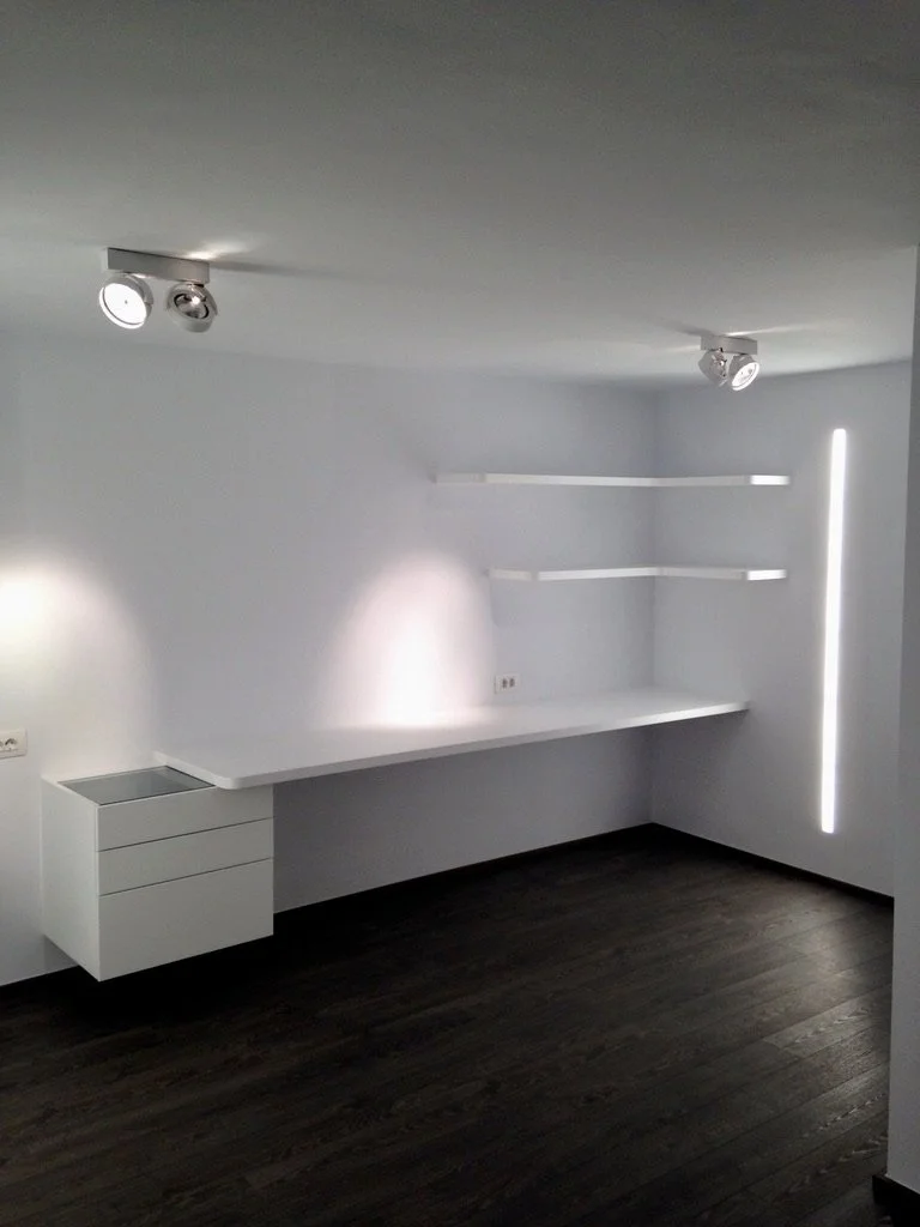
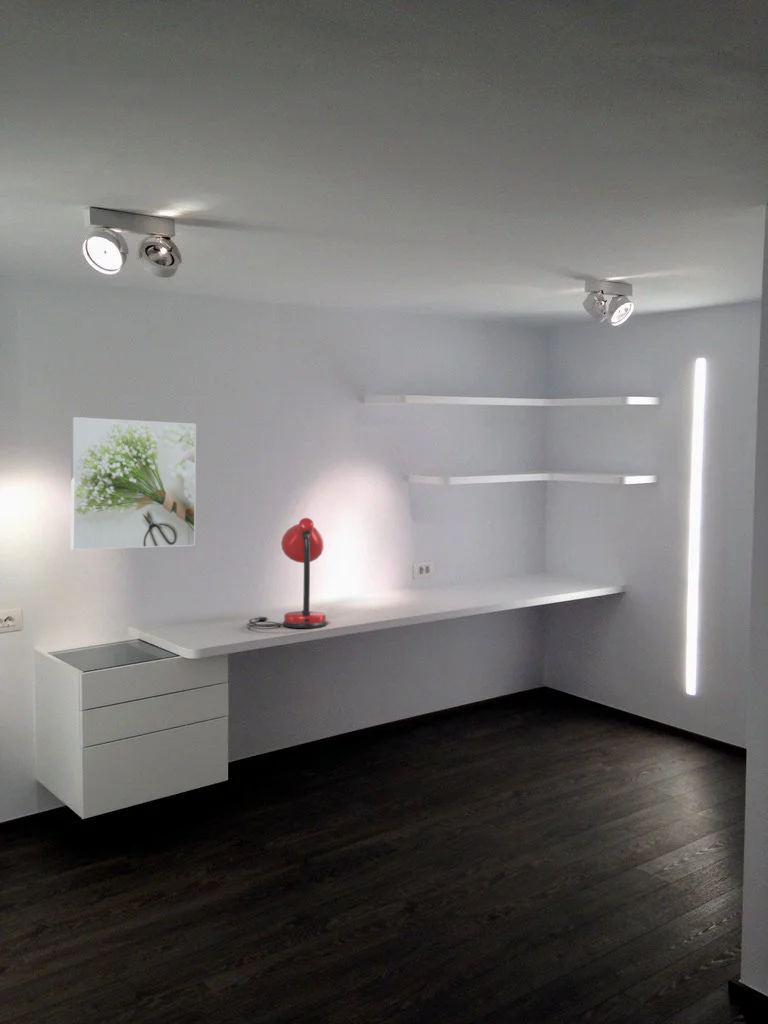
+ desk lamp (291, 559)
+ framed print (135, 484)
